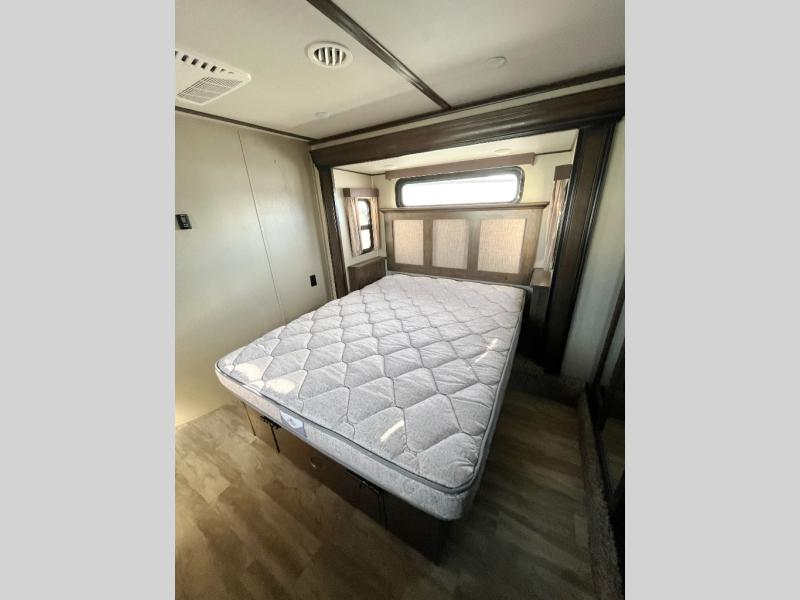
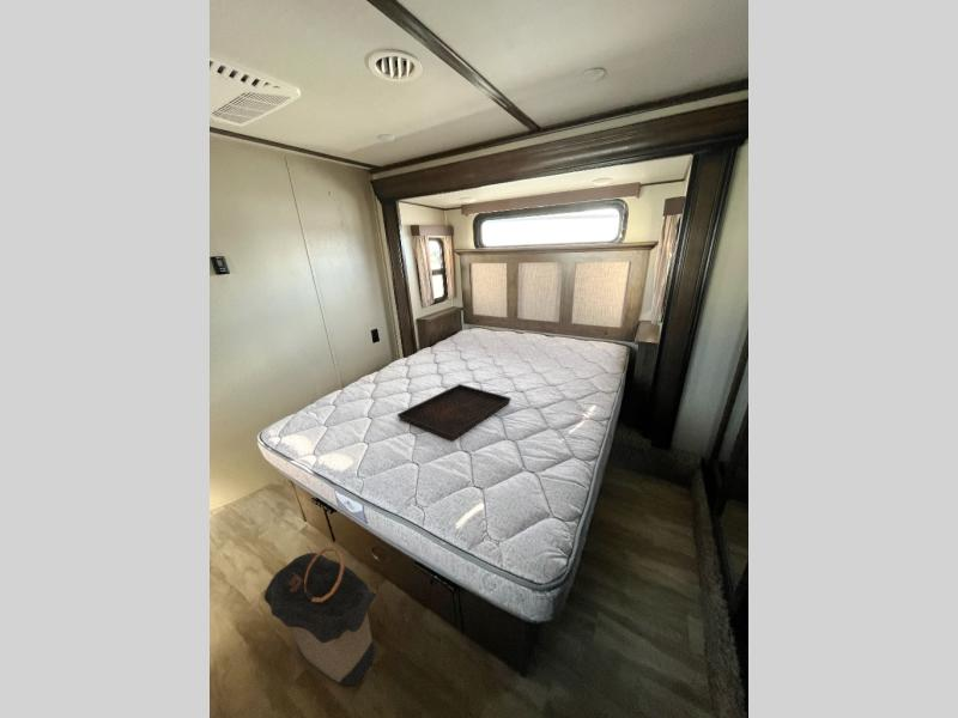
+ serving tray (456, 408)
+ laundry hamper (321, 607)
